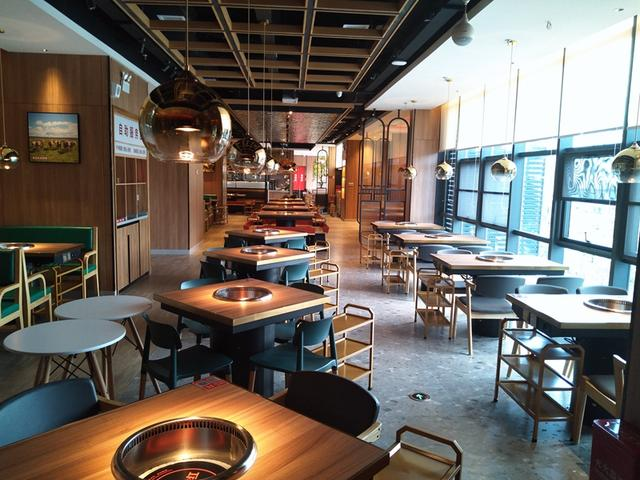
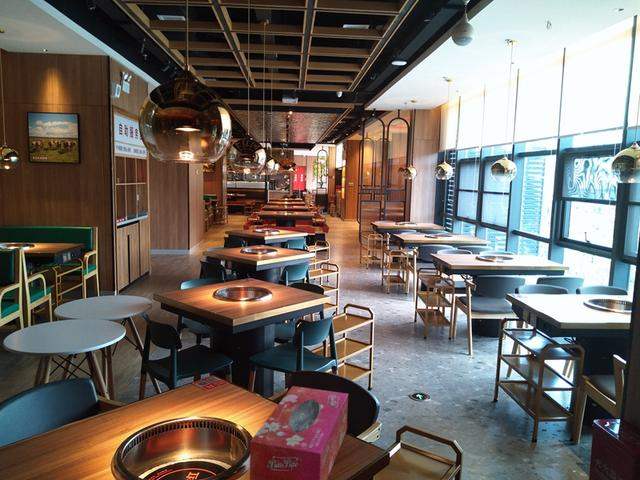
+ tissue box (304, 435)
